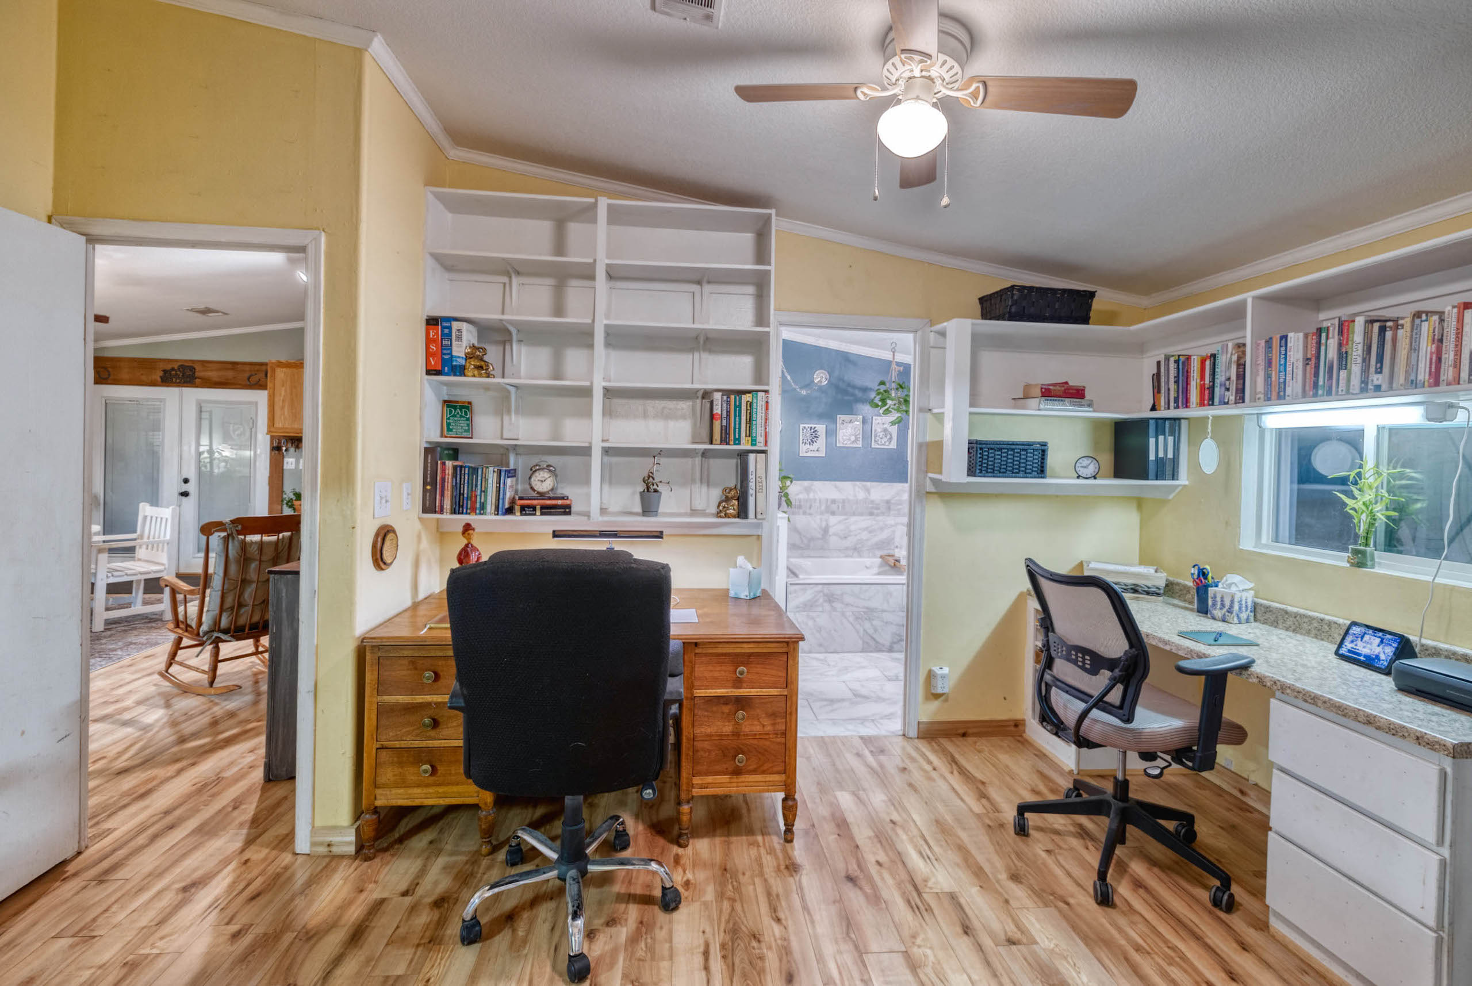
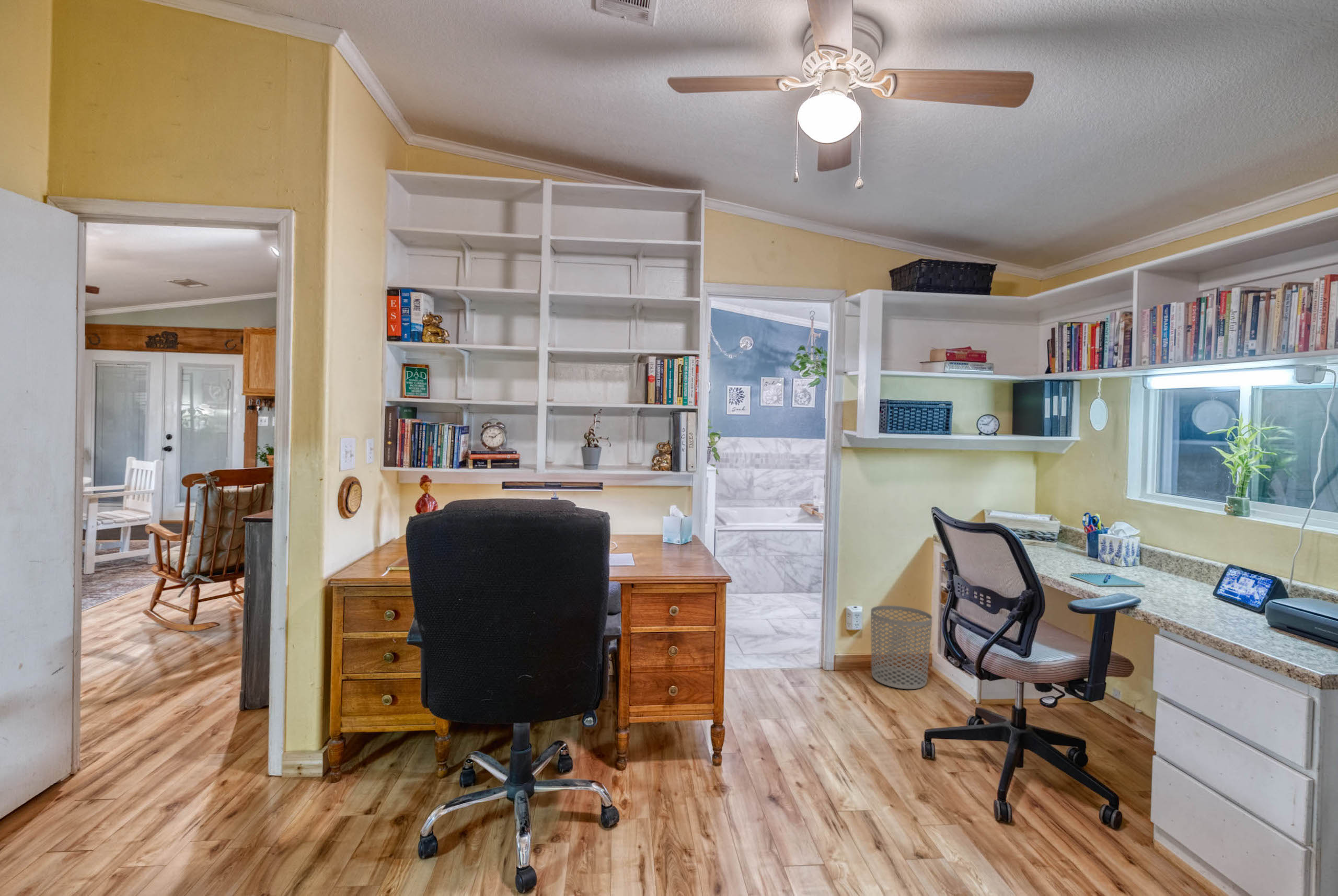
+ waste bin (899, 646)
